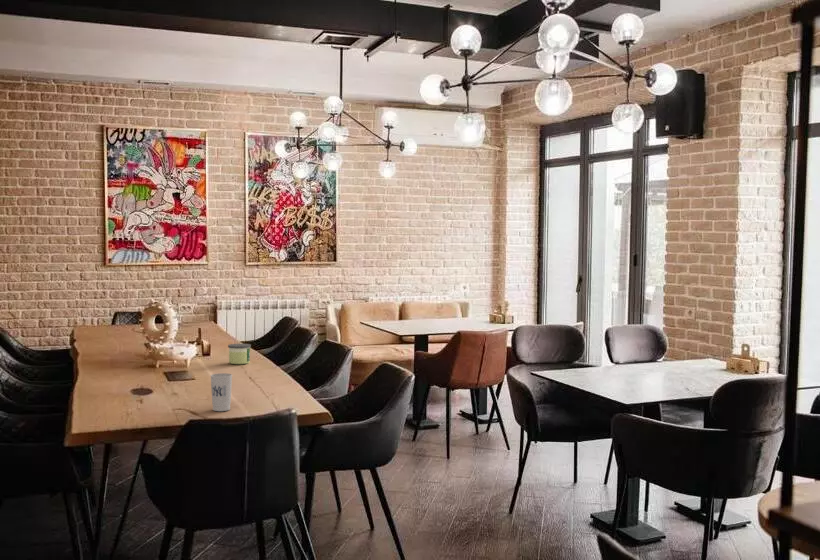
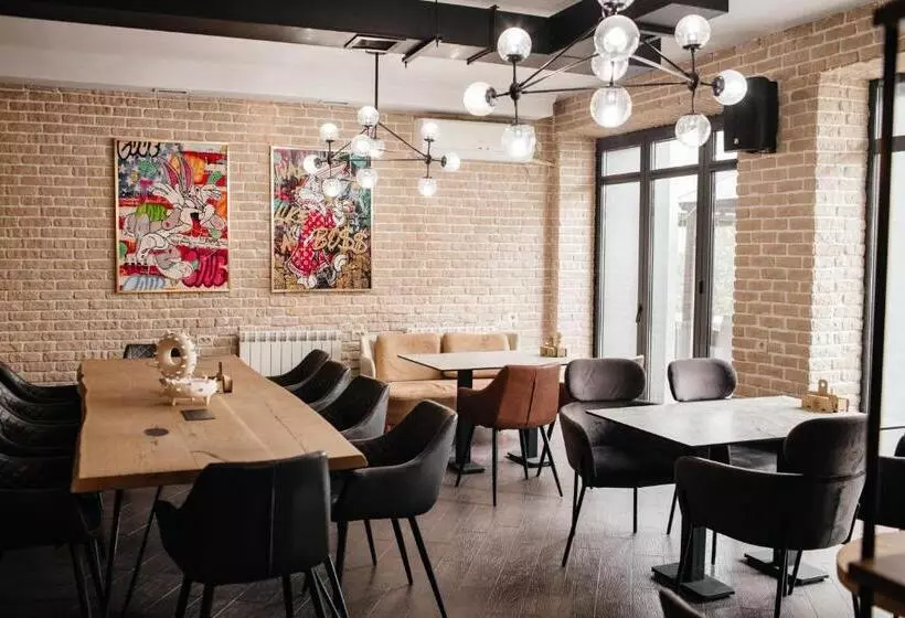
- candle (239, 354)
- cup (221, 392)
